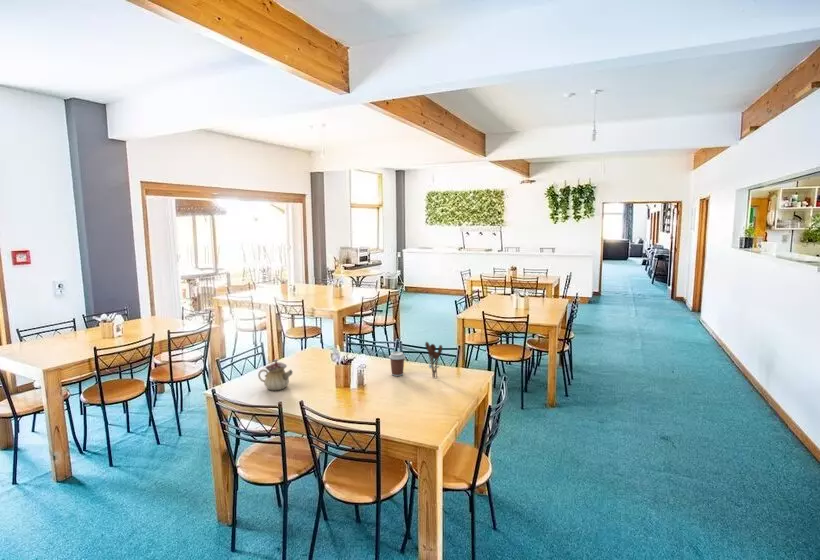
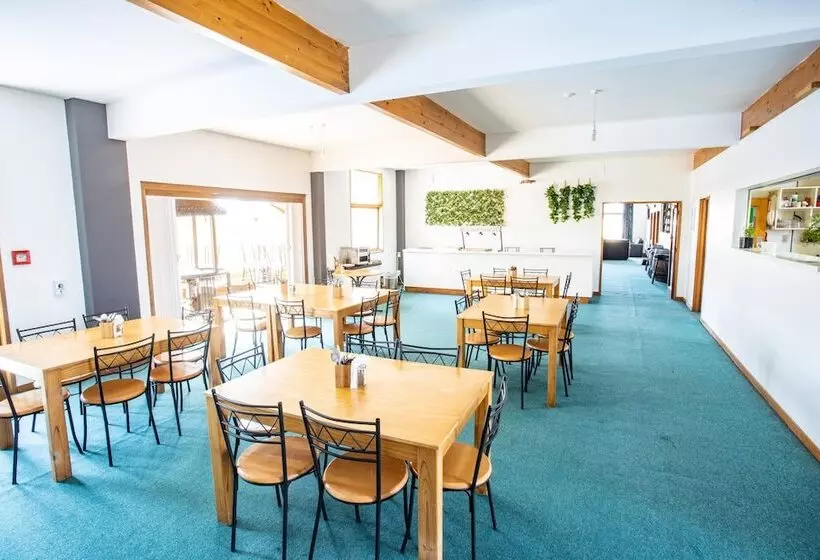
- utensil holder (433, 359)
- teapot (274, 372)
- coffee cup (397, 363)
